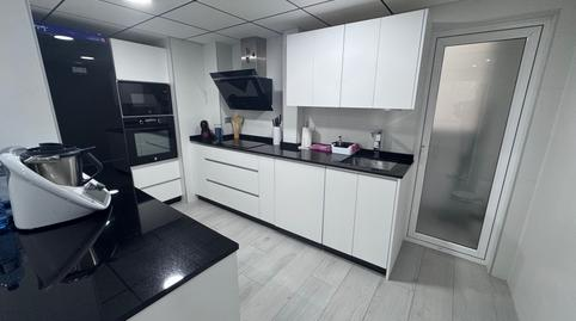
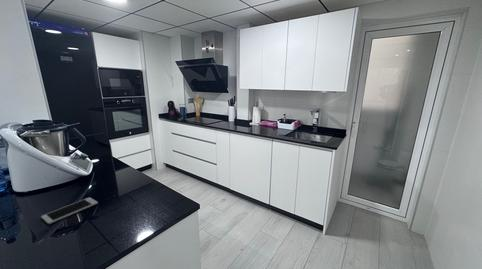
+ cell phone (71, 209)
